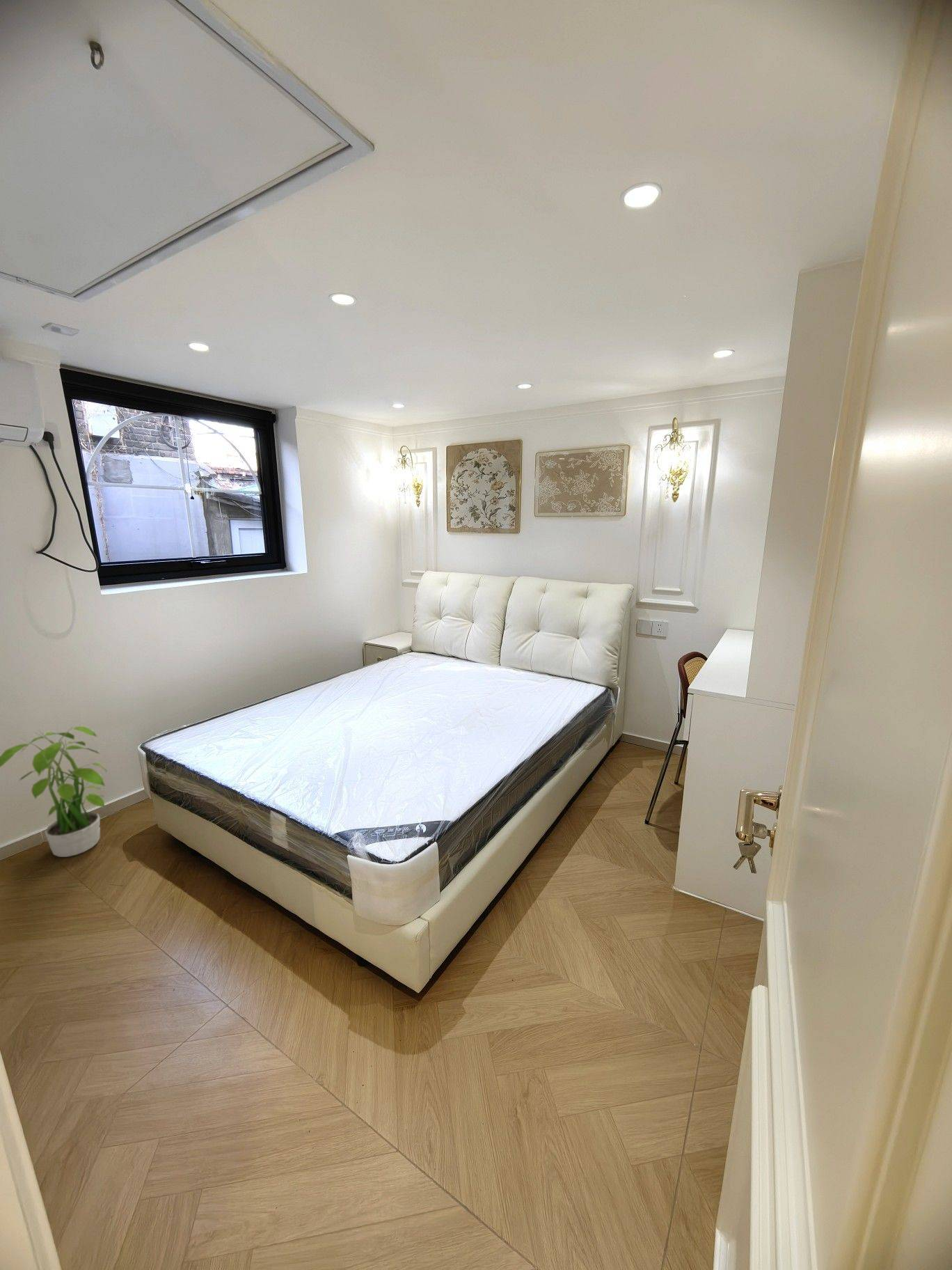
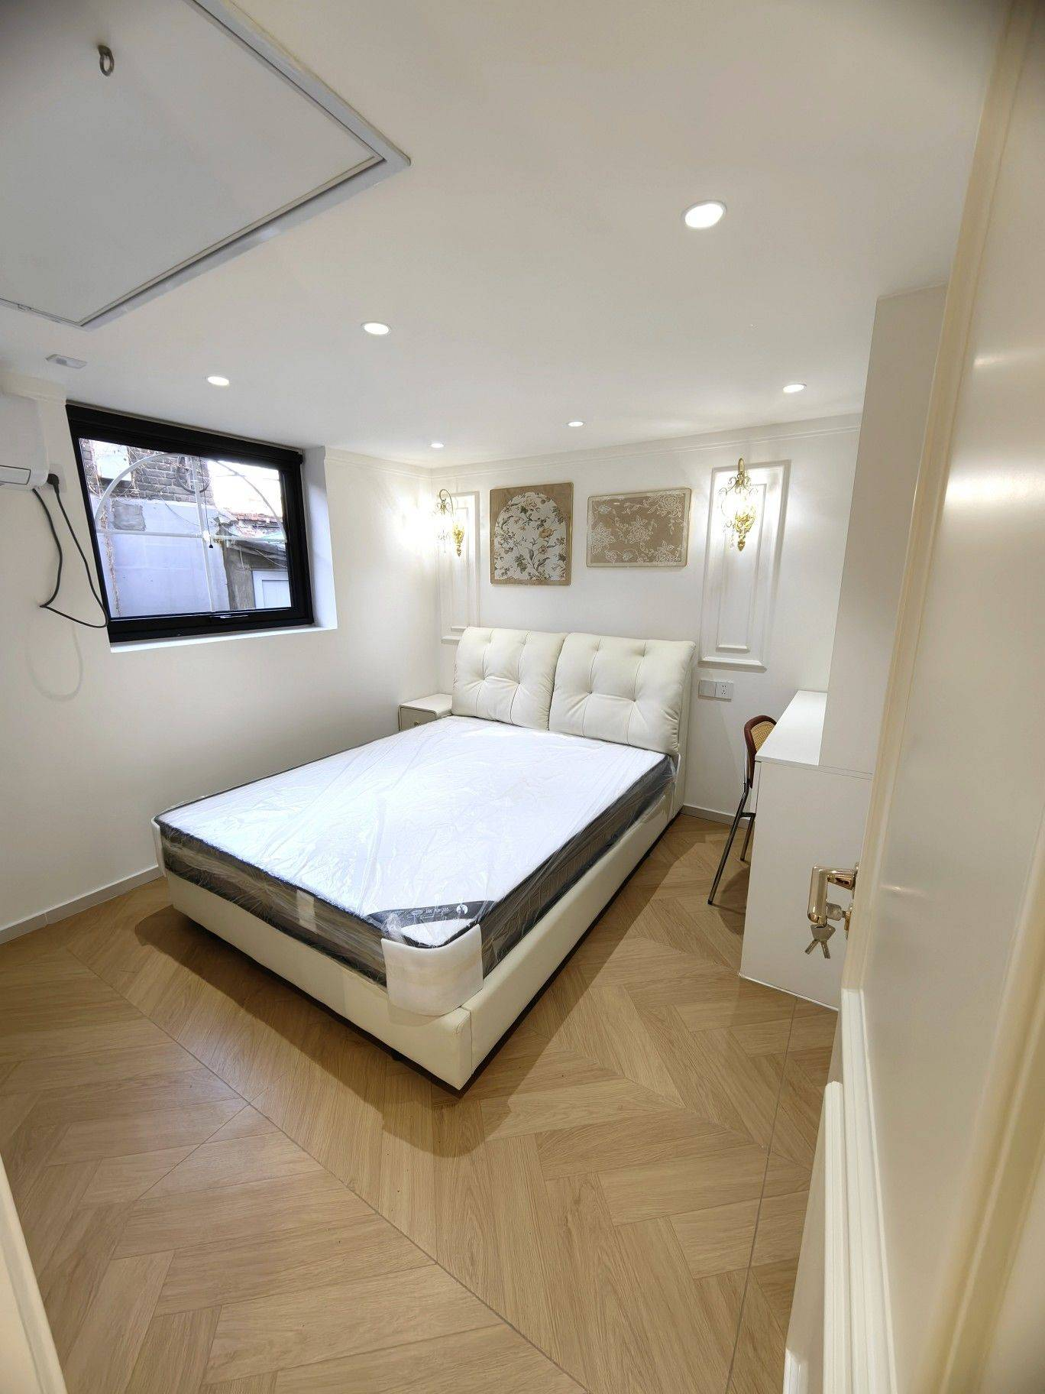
- potted plant (58, 794)
